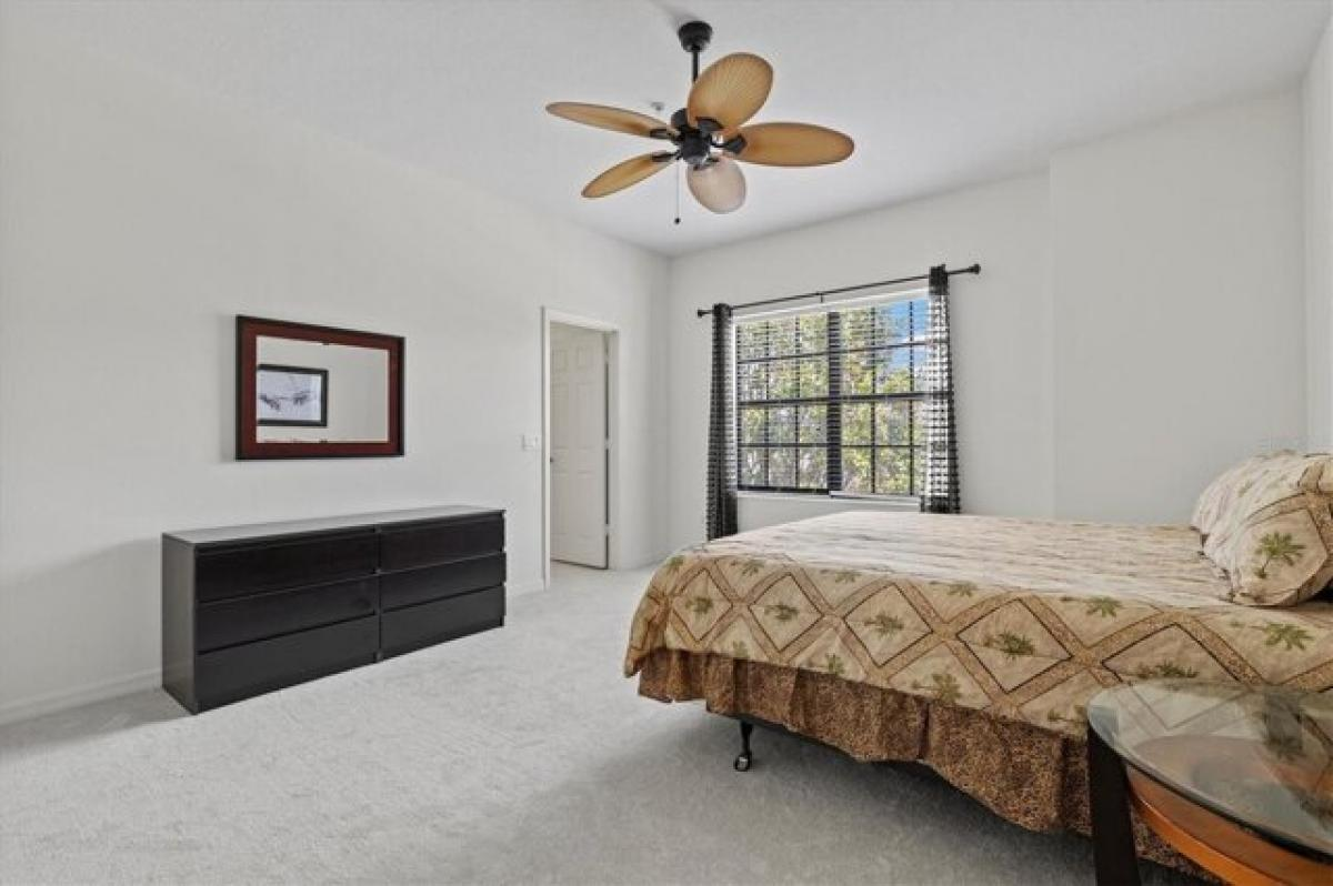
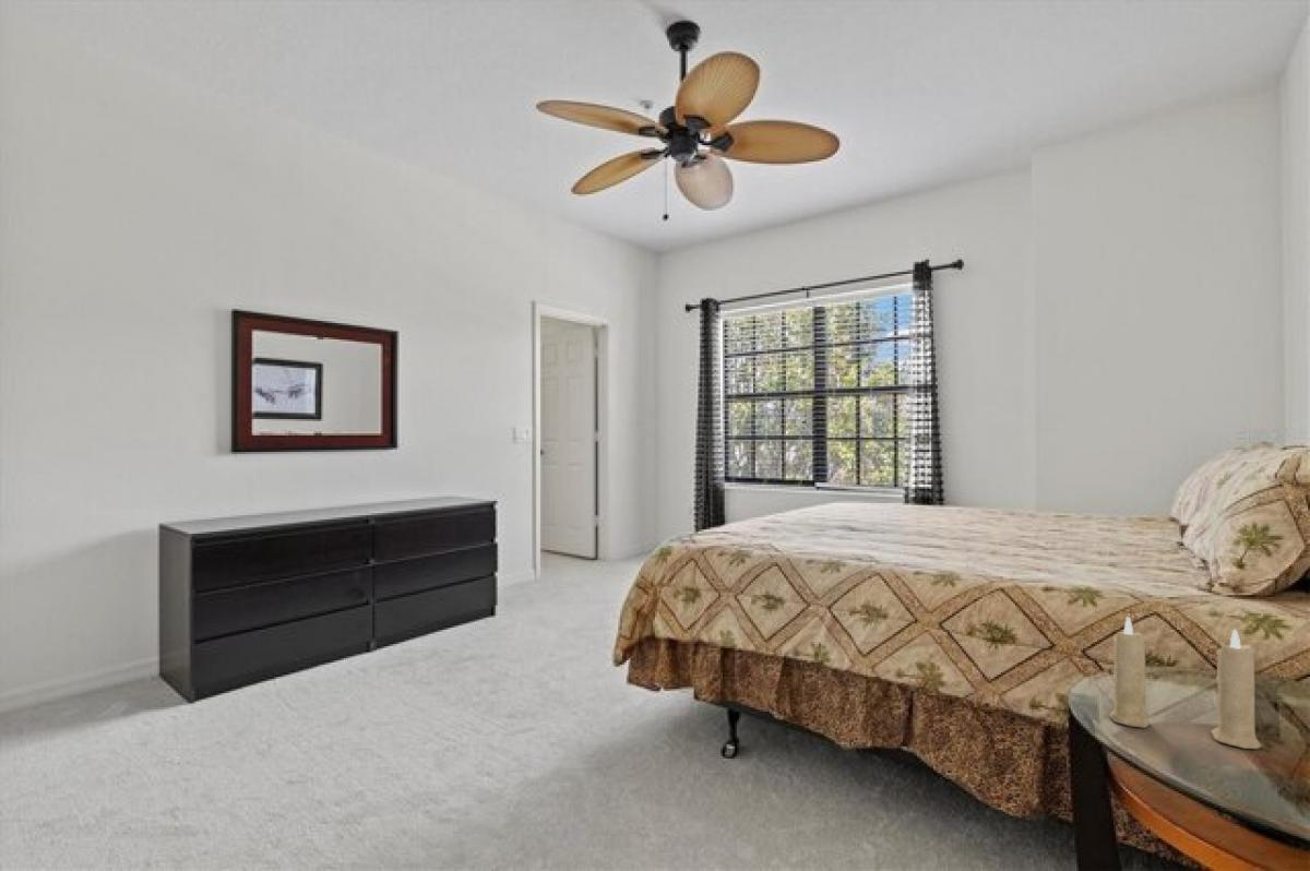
+ candle (1144, 675)
